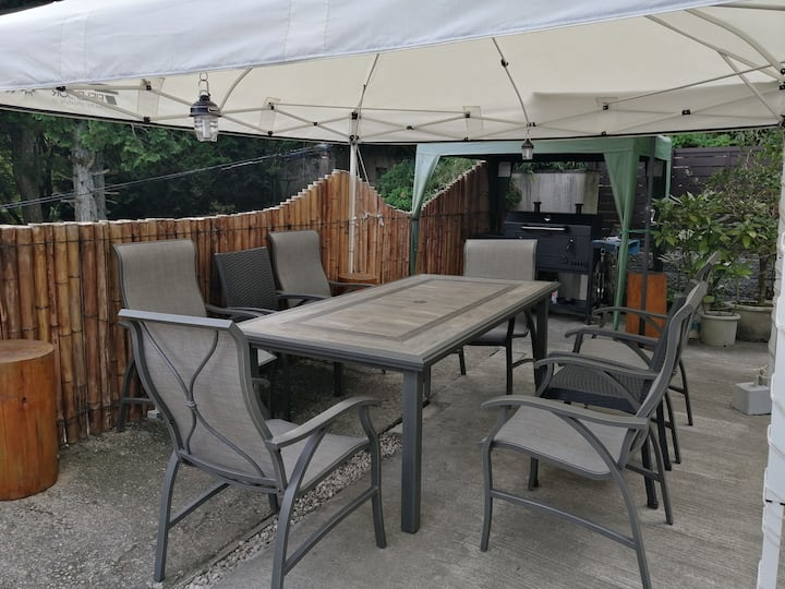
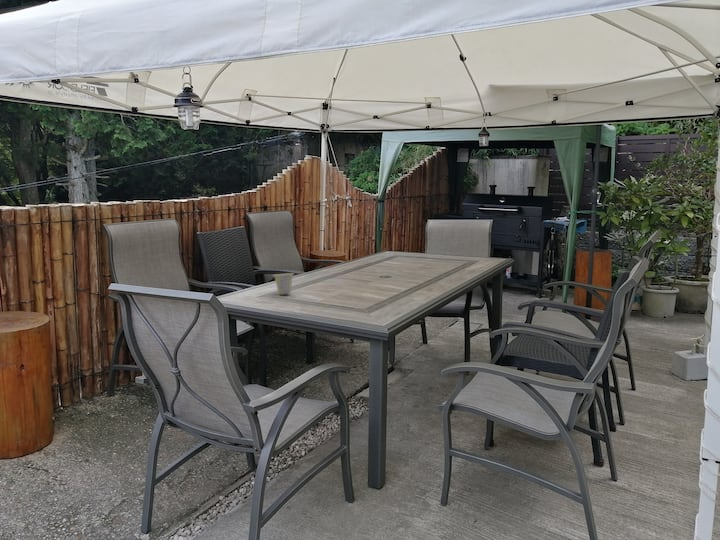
+ cup (283, 283)
